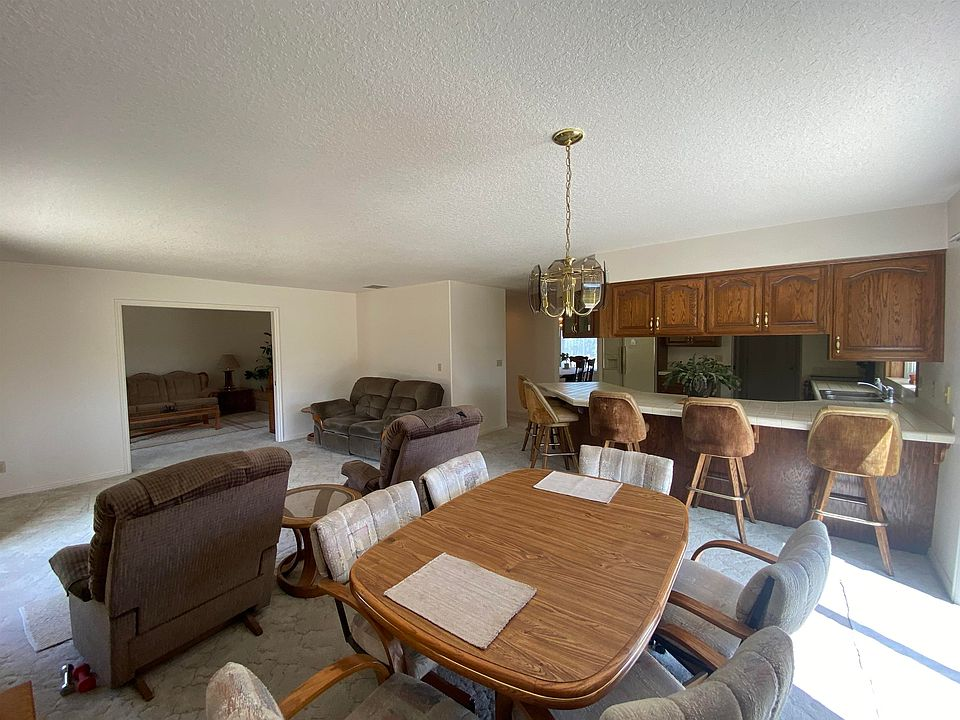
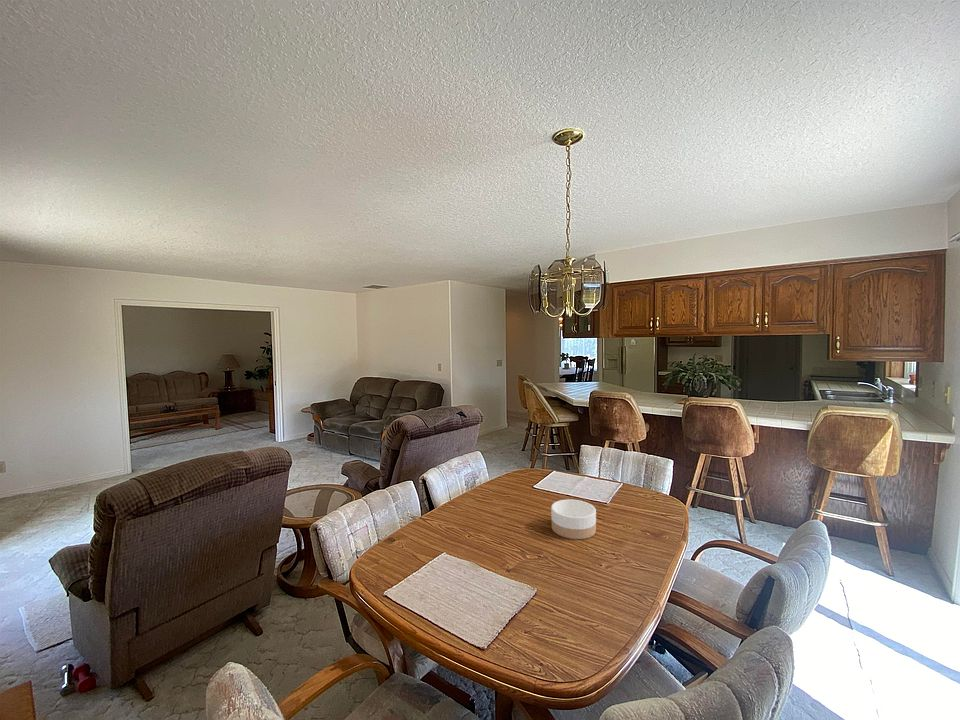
+ bowl (573, 518)
